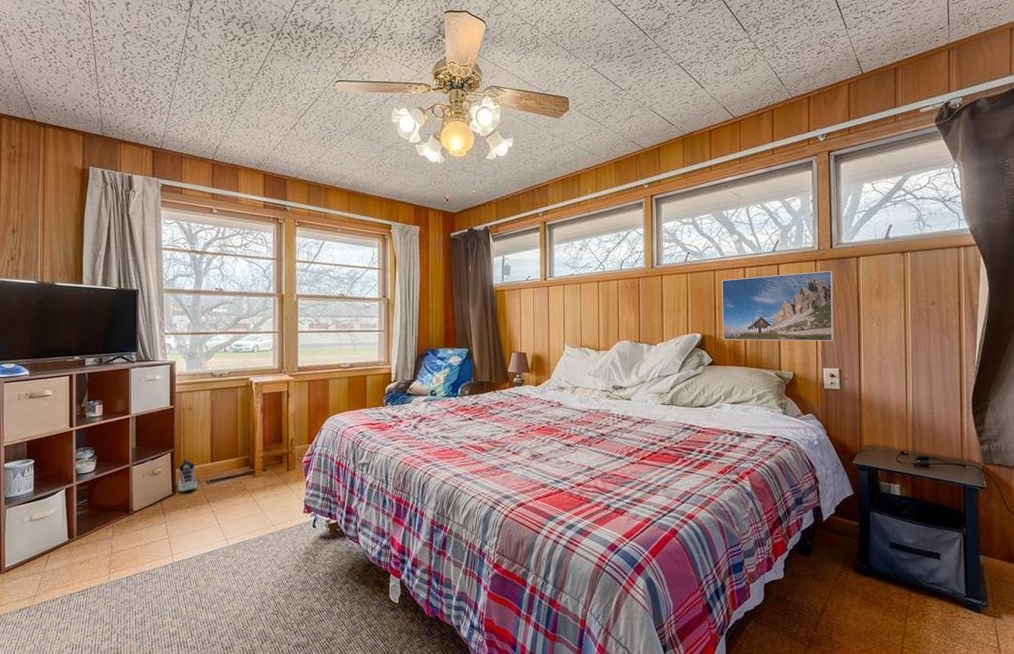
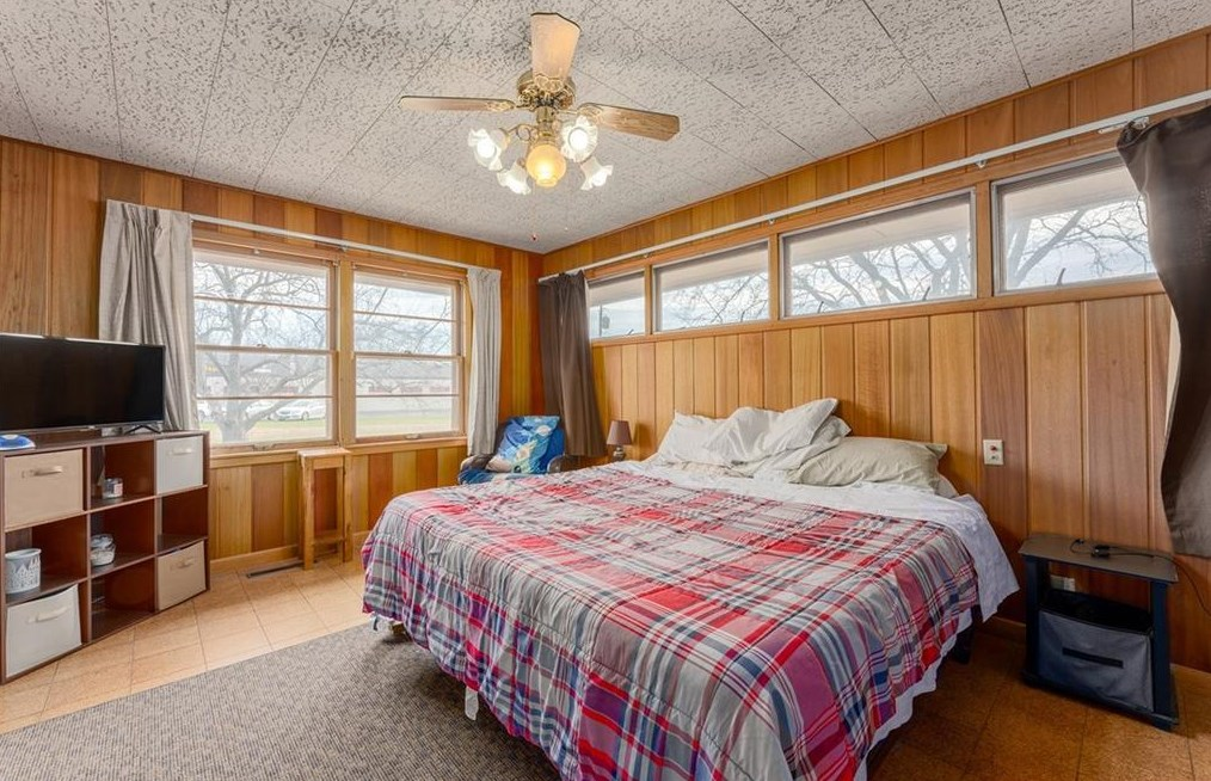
- sneaker (186, 473)
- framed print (773, 308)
